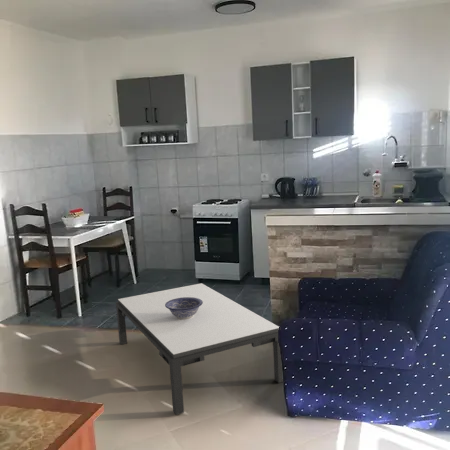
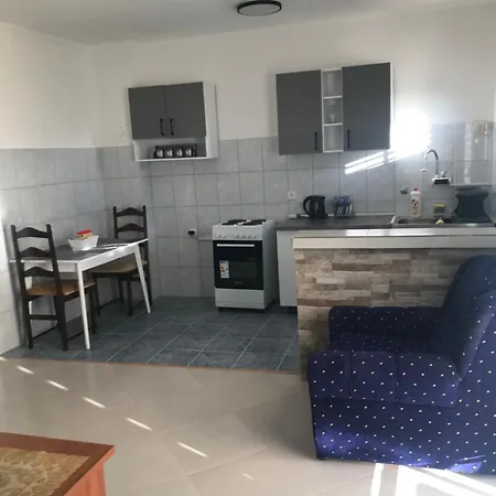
- coffee table (191, 335)
- decorative bowl (184, 309)
